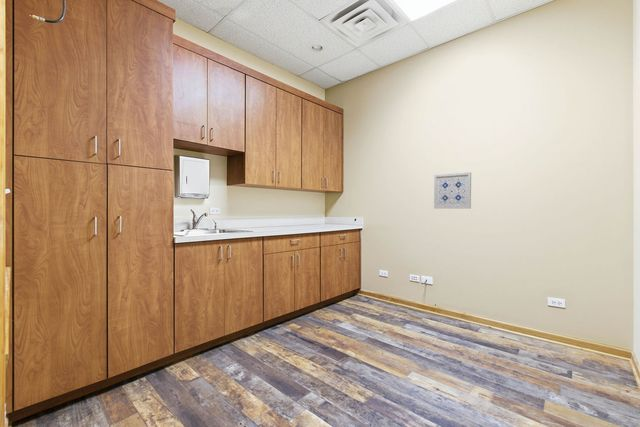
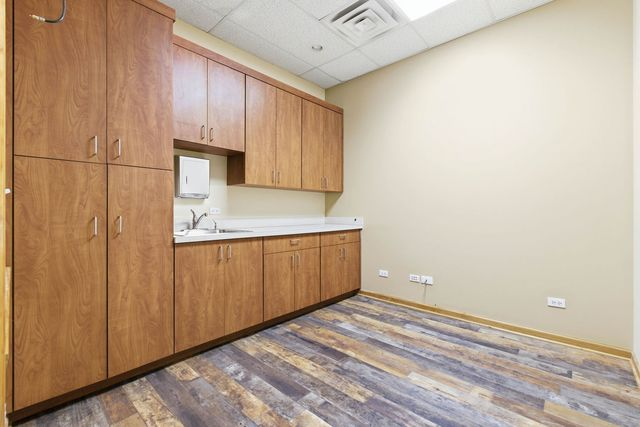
- wall art (451, 191)
